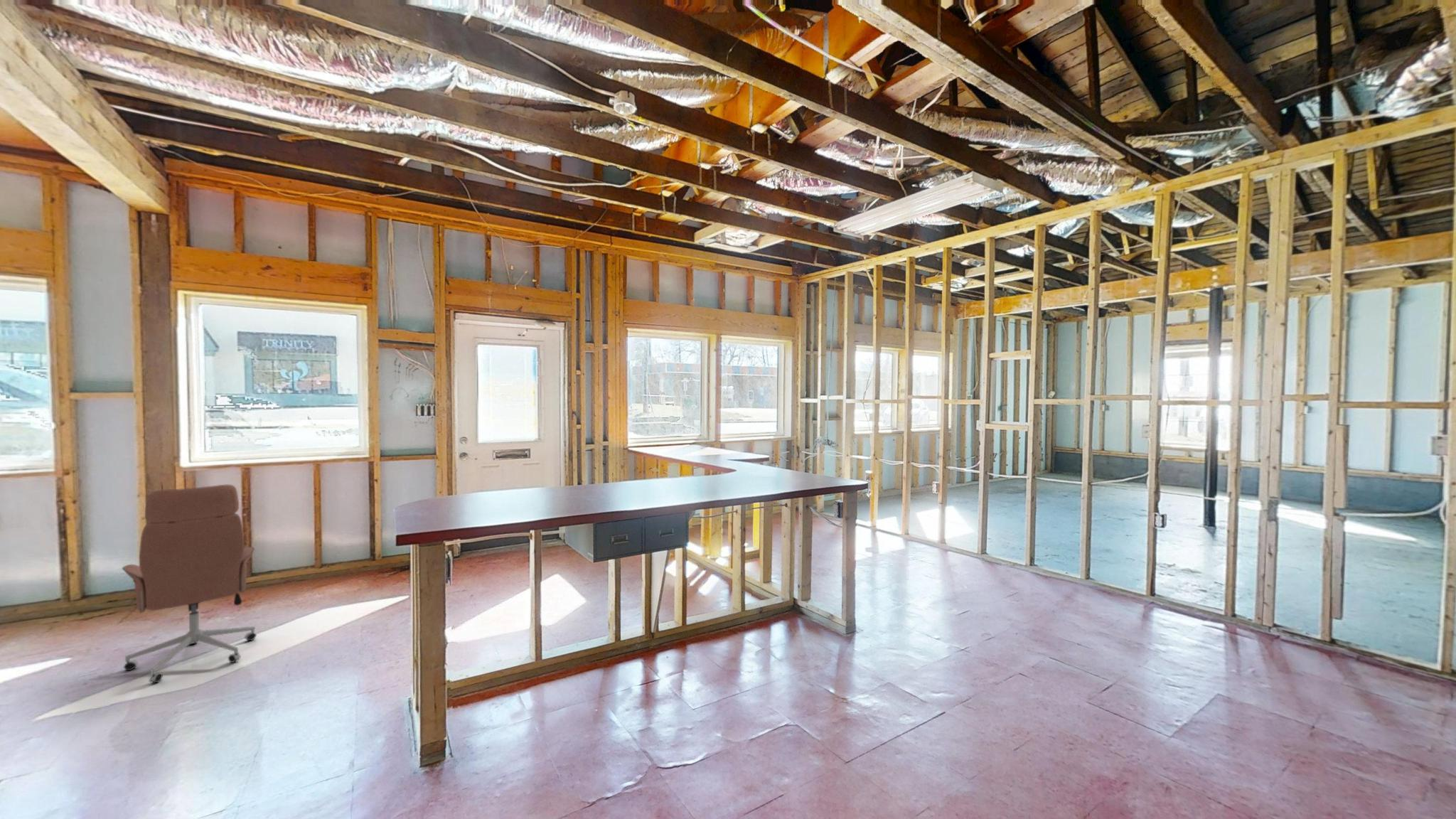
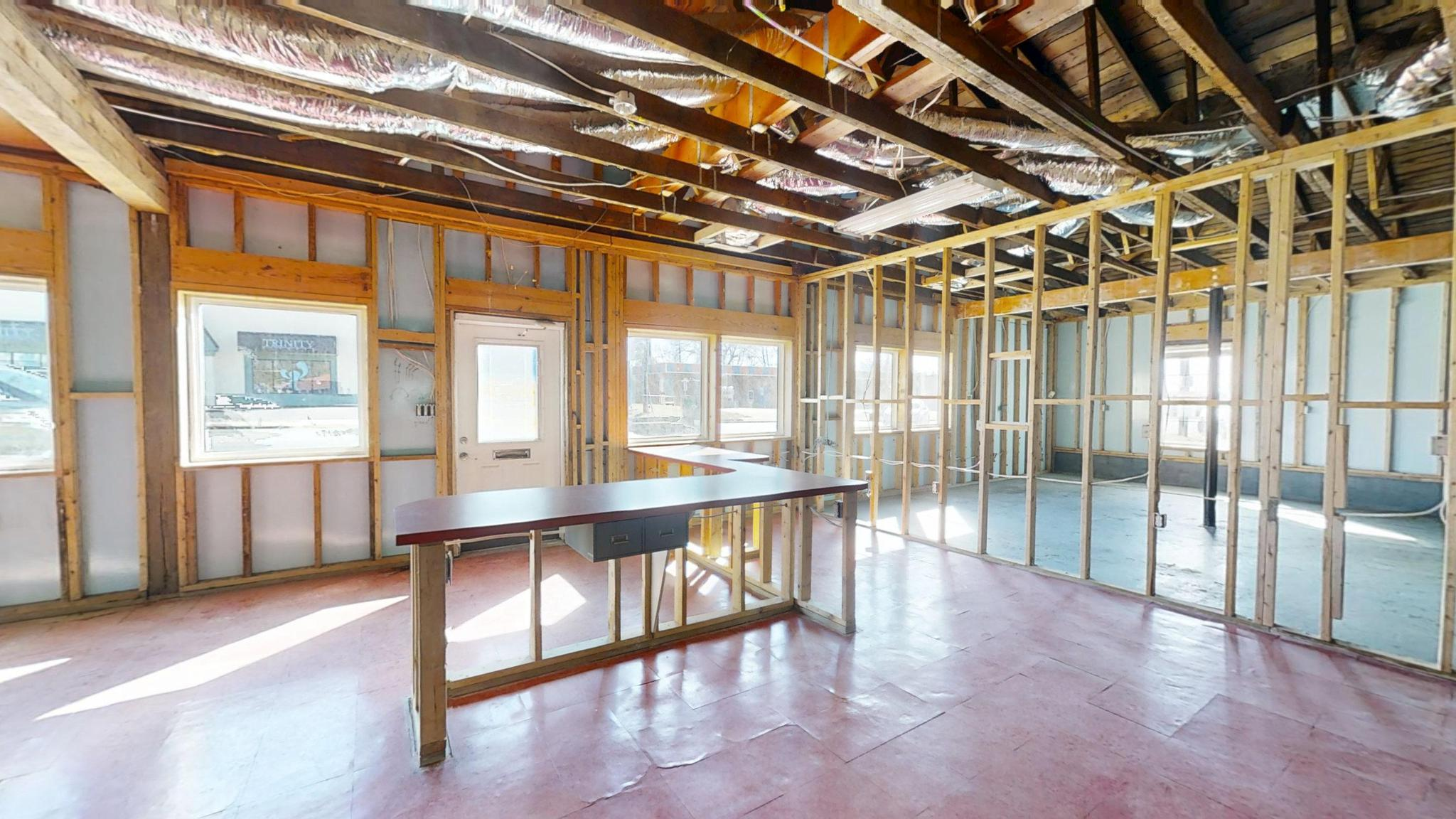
- office chair (193, 571)
